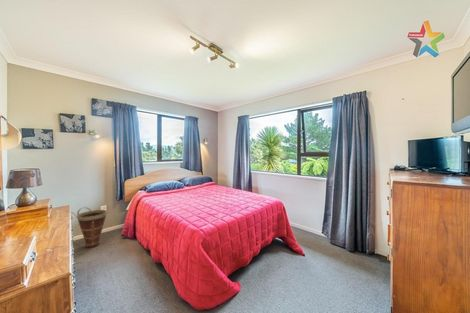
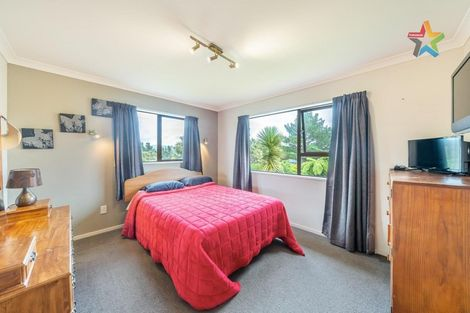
- basket (85, 227)
